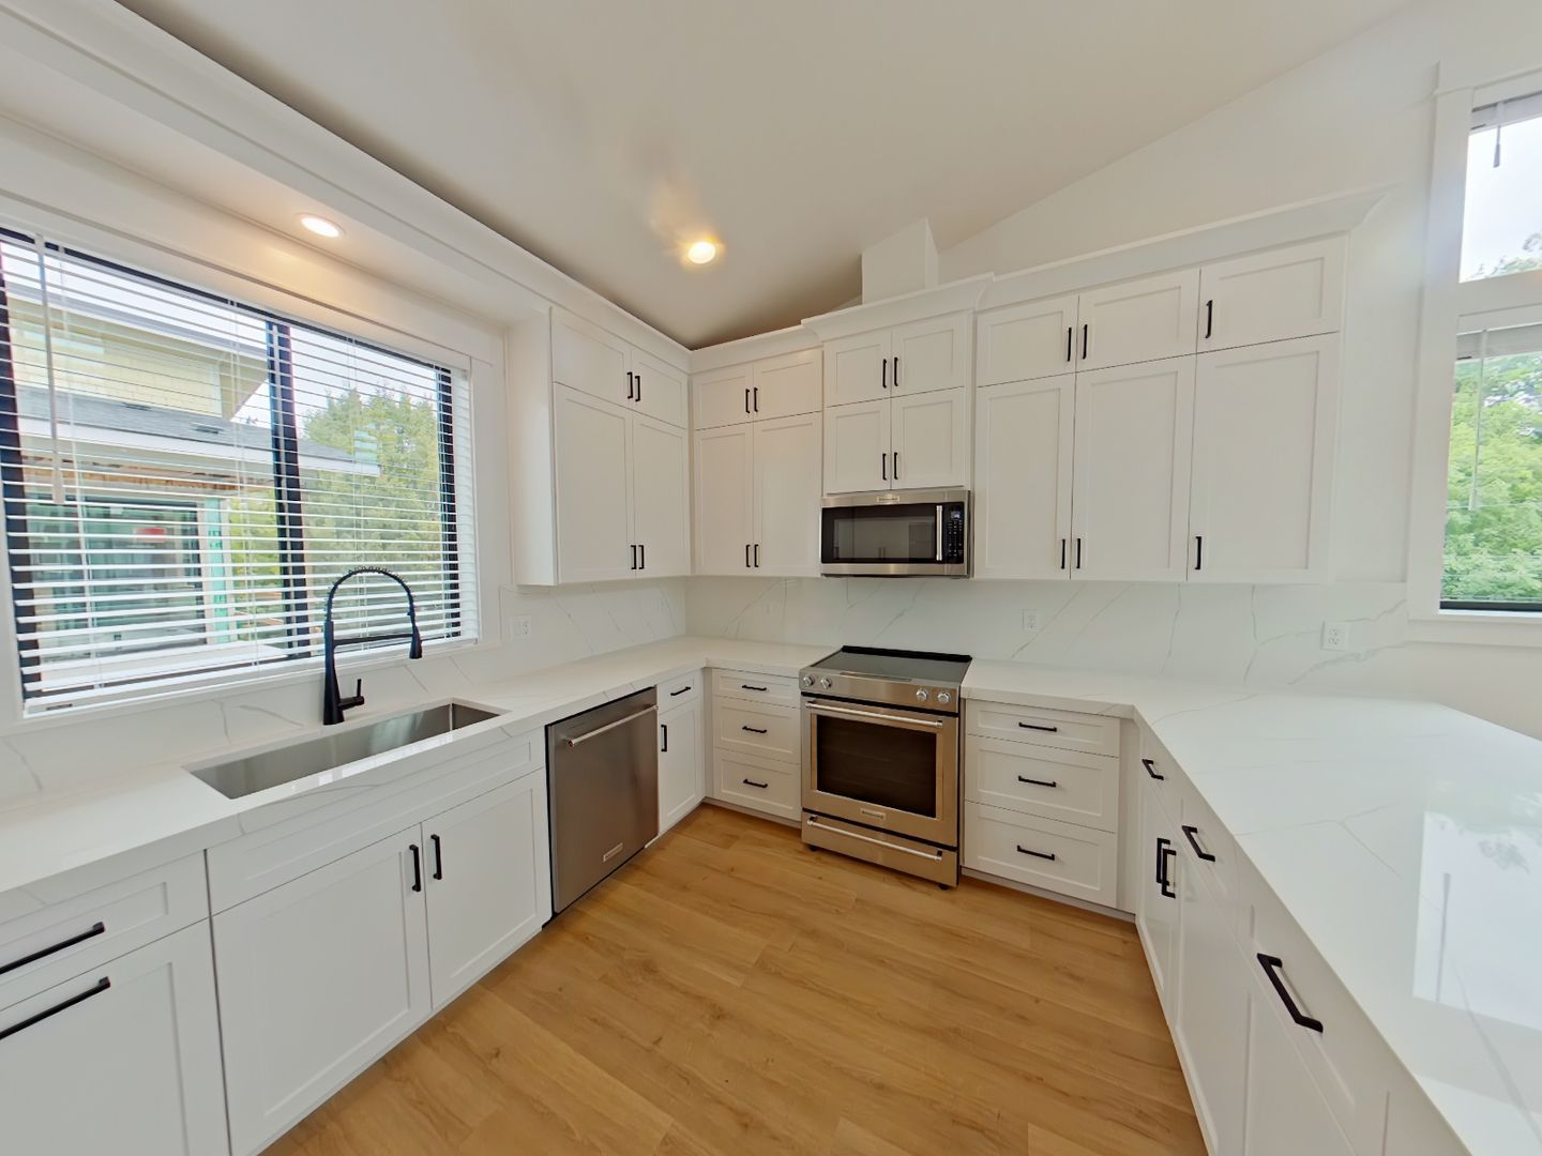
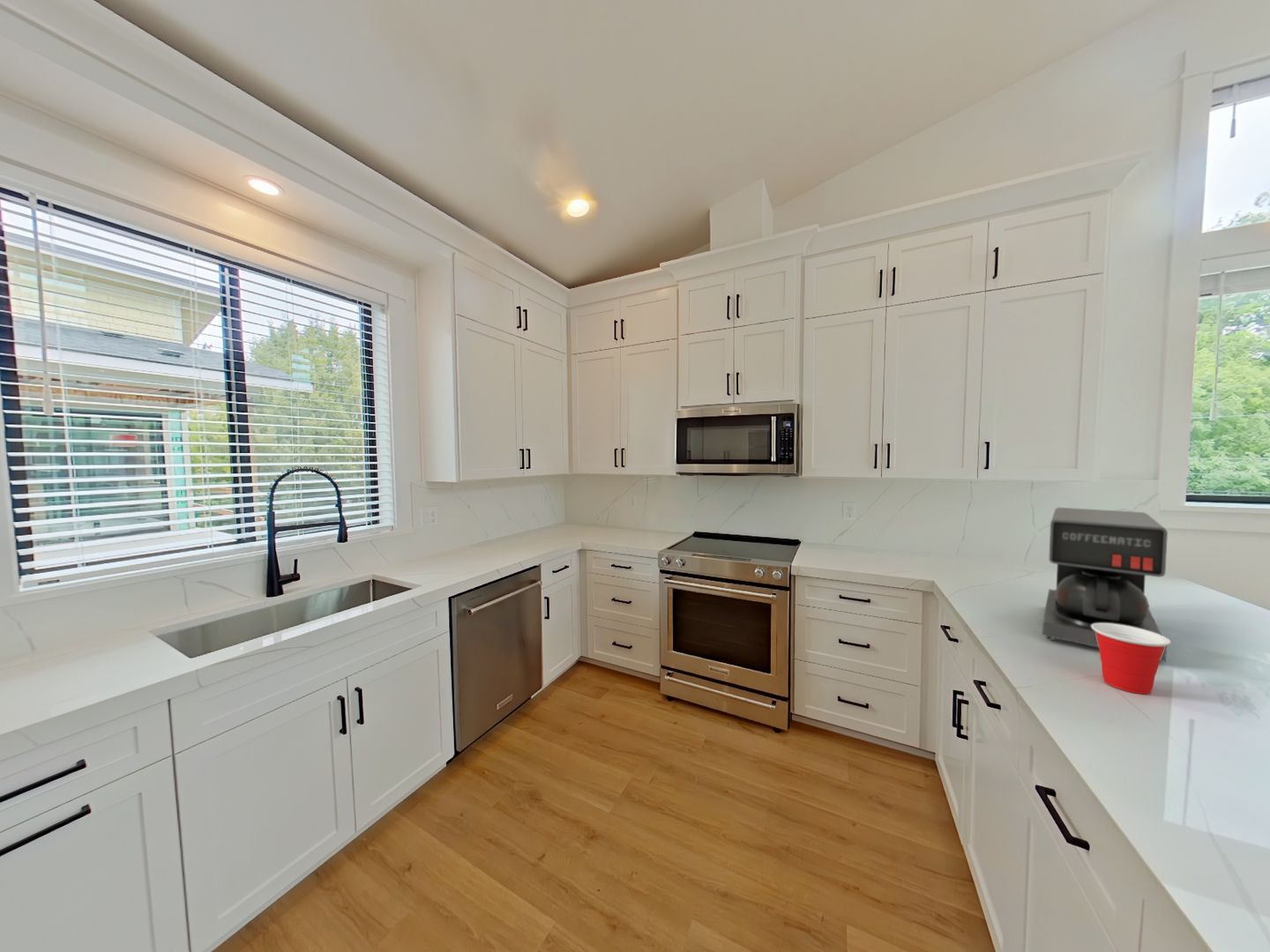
+ coffee maker (1099, 573)
+ cup (1127, 658)
